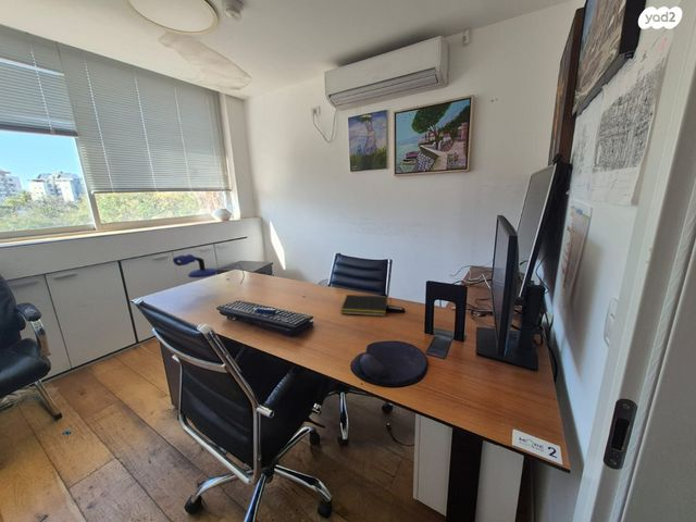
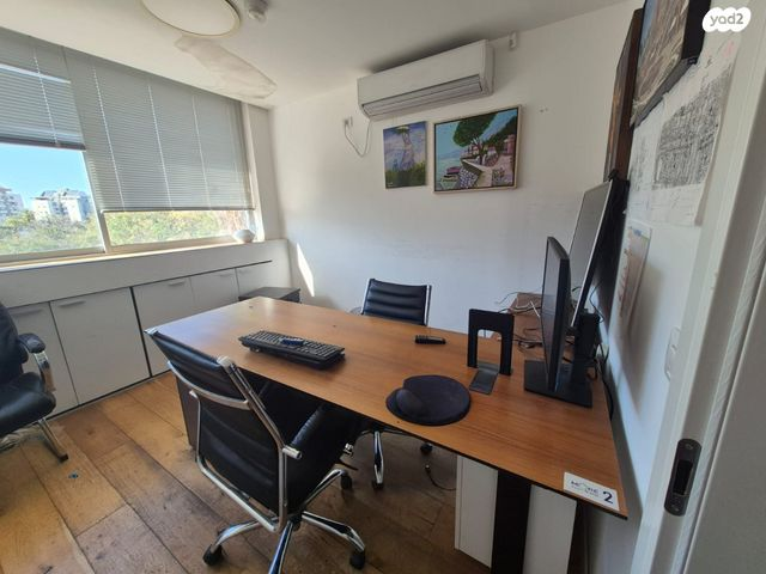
- microphone (212, 272)
- notepad (364, 304)
